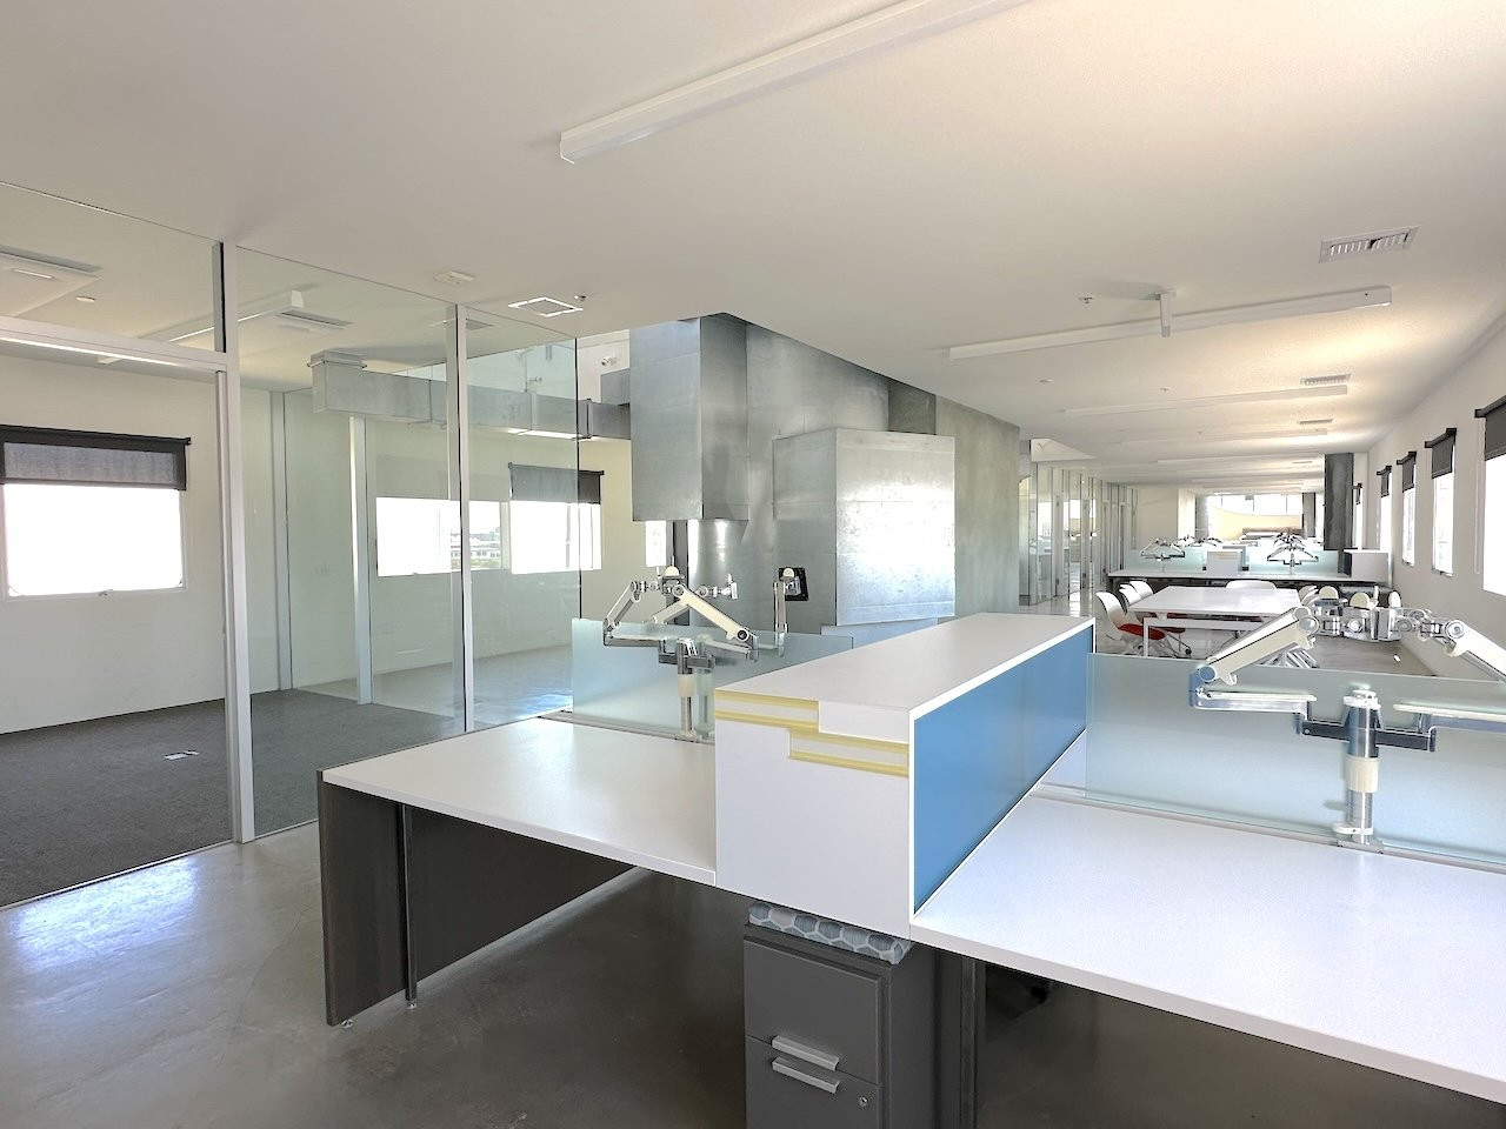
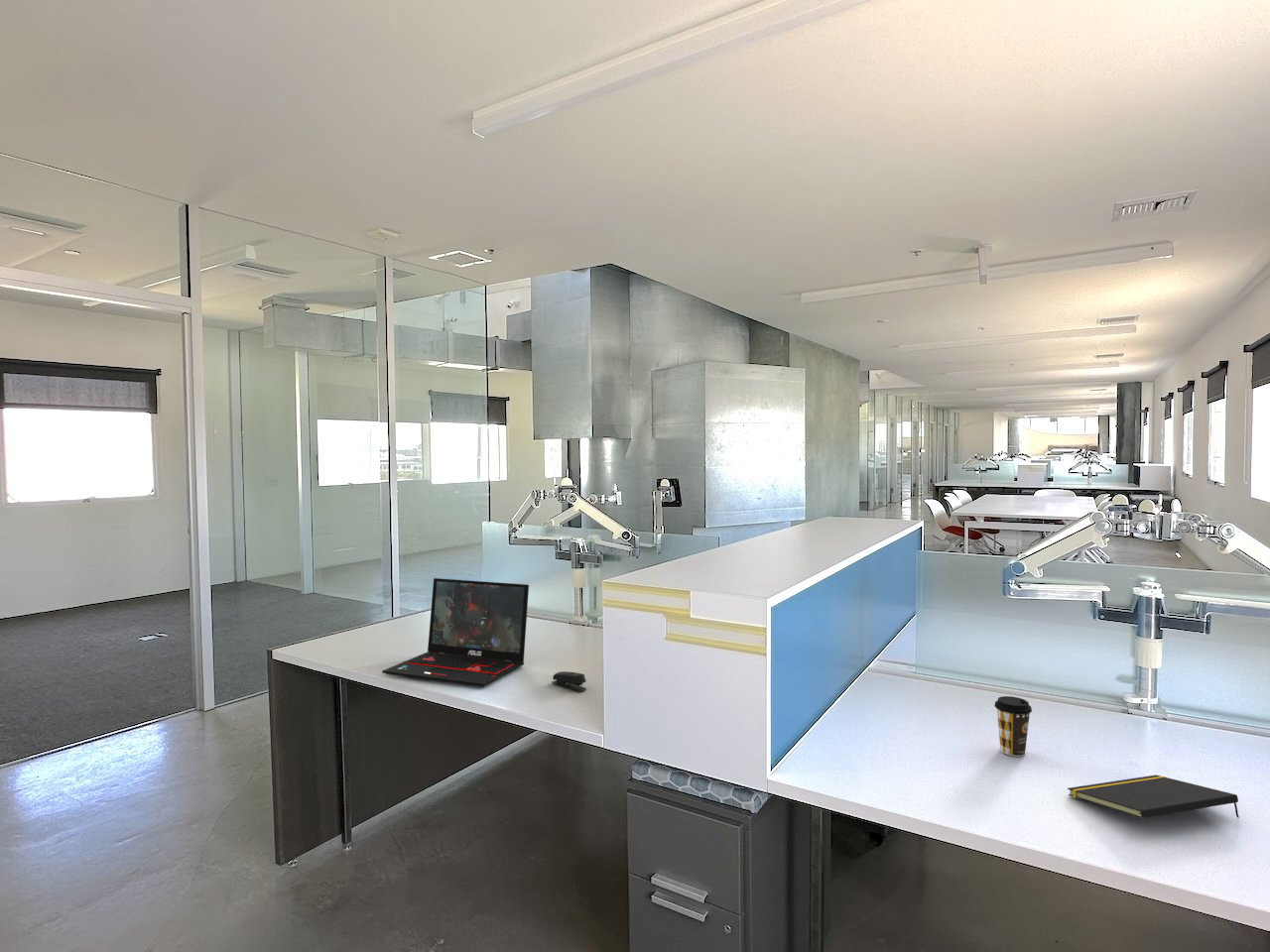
+ notepad (1149, 794)
+ laptop (456, 629)
+ coffee cup (1012, 726)
+ stapler (569, 678)
